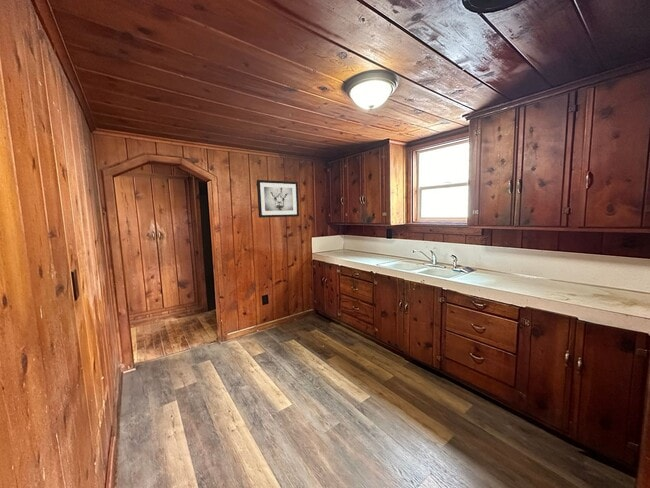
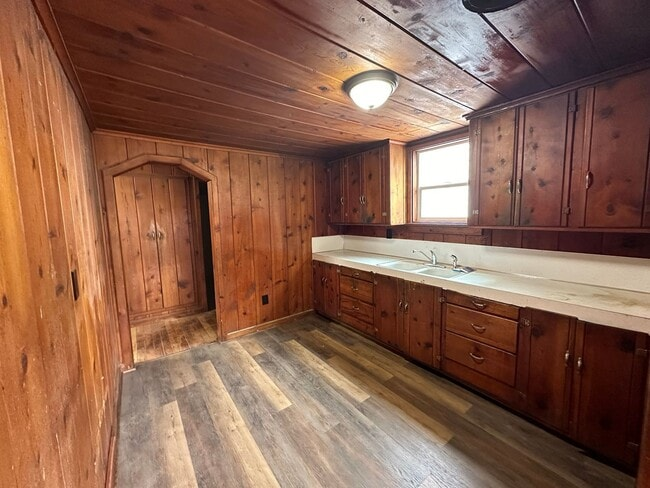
- wall art (278, 199)
